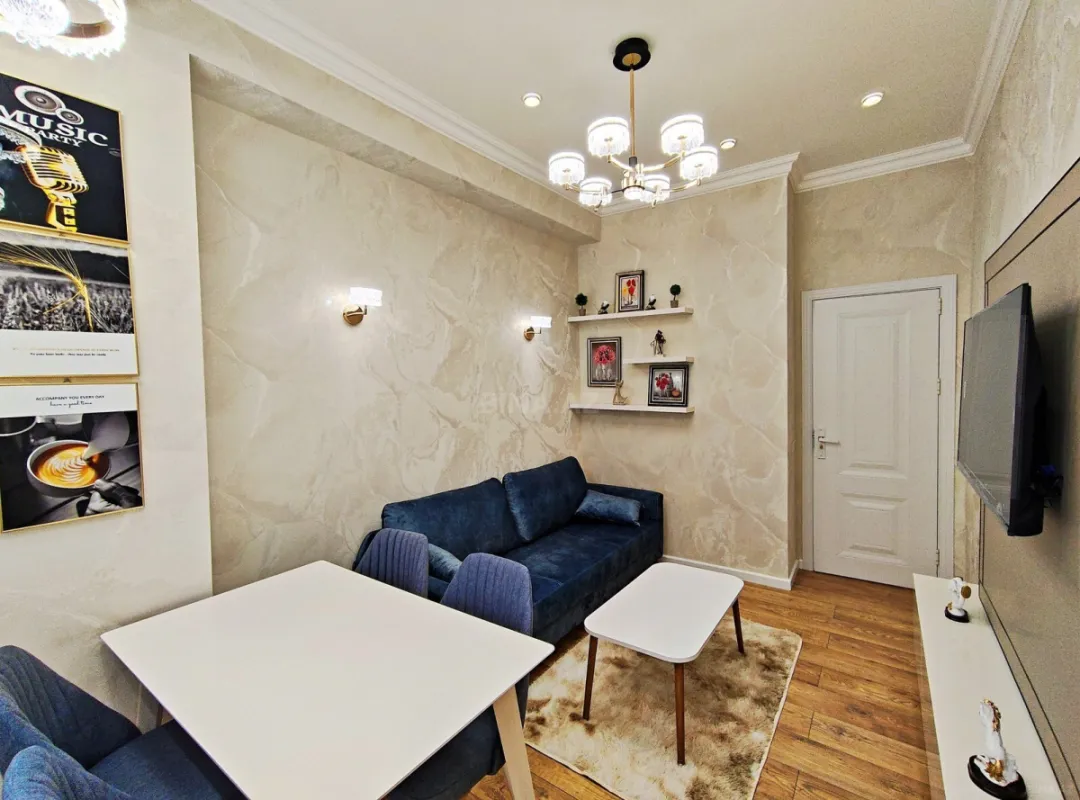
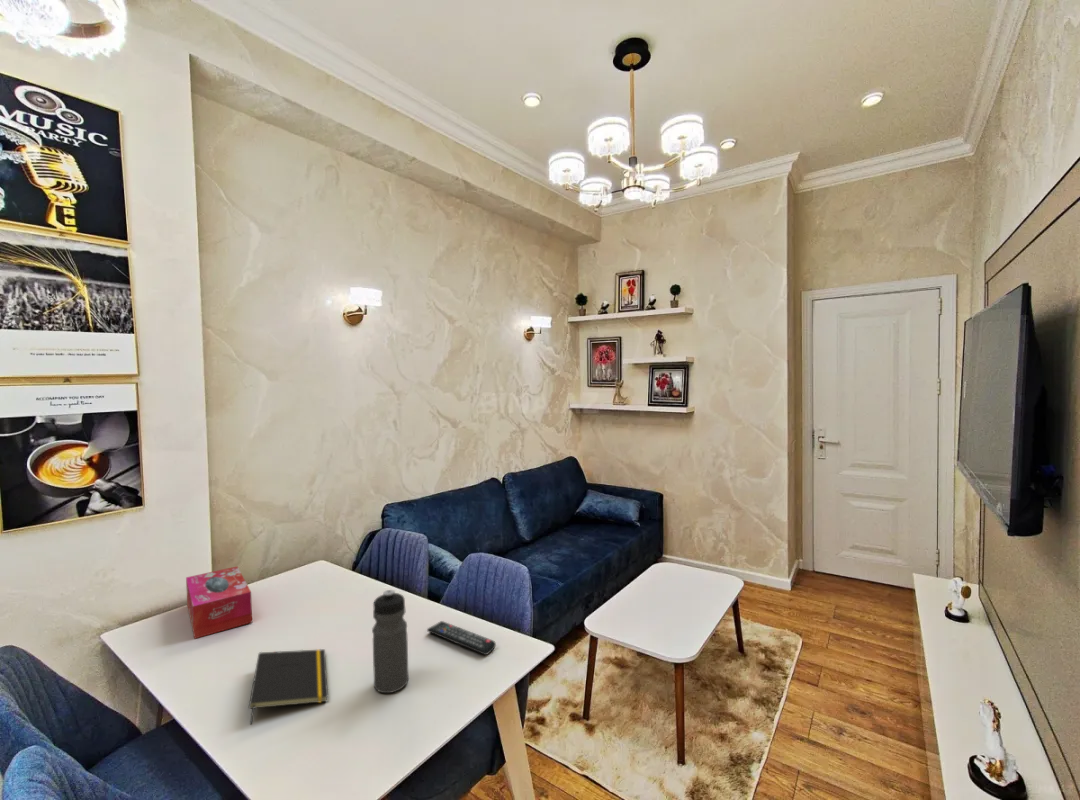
+ remote control (460, 637)
+ water bottle (390, 637)
+ notepad (291, 675)
+ tissue box (217, 599)
